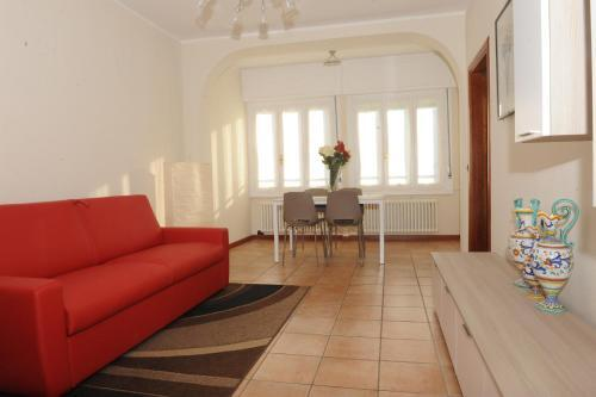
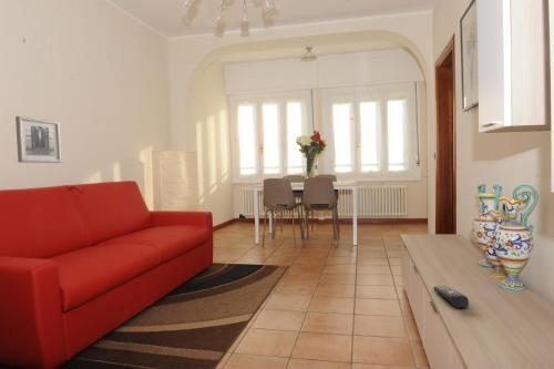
+ wall art (40, 141)
+ remote control (450, 294)
